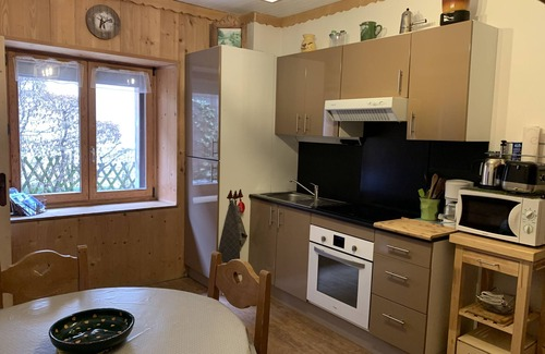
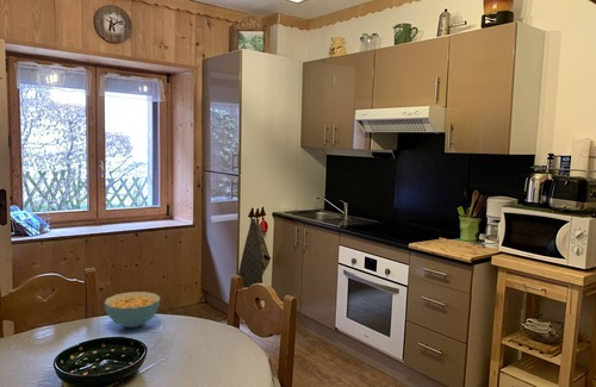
+ cereal bowl (132, 312)
